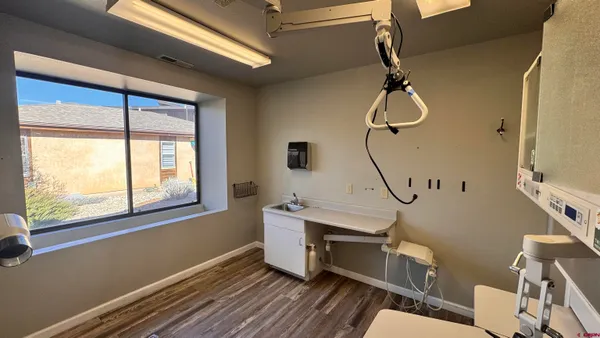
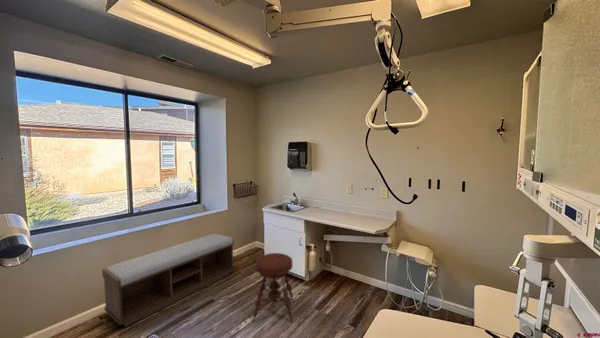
+ bench (178, 270)
+ stool (274, 284)
